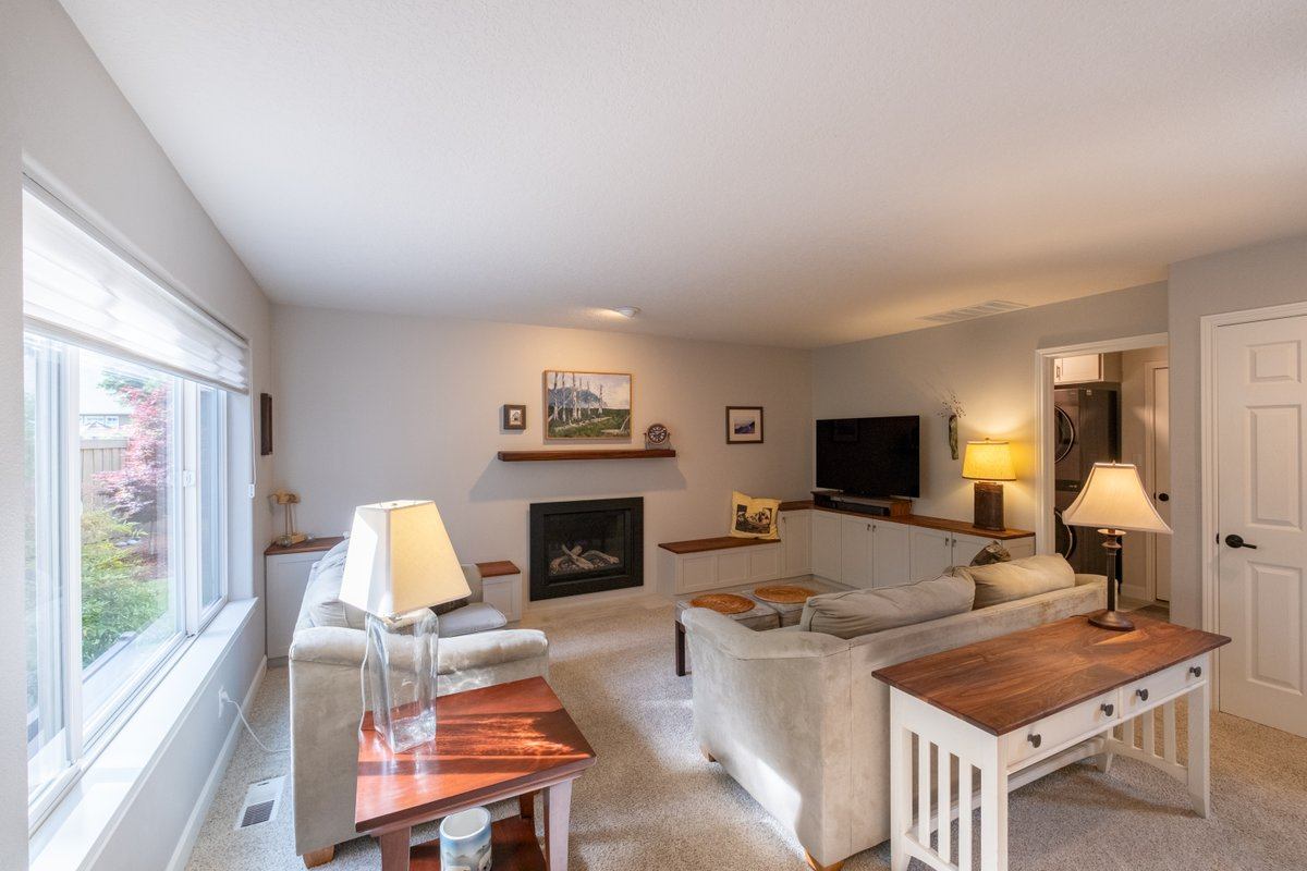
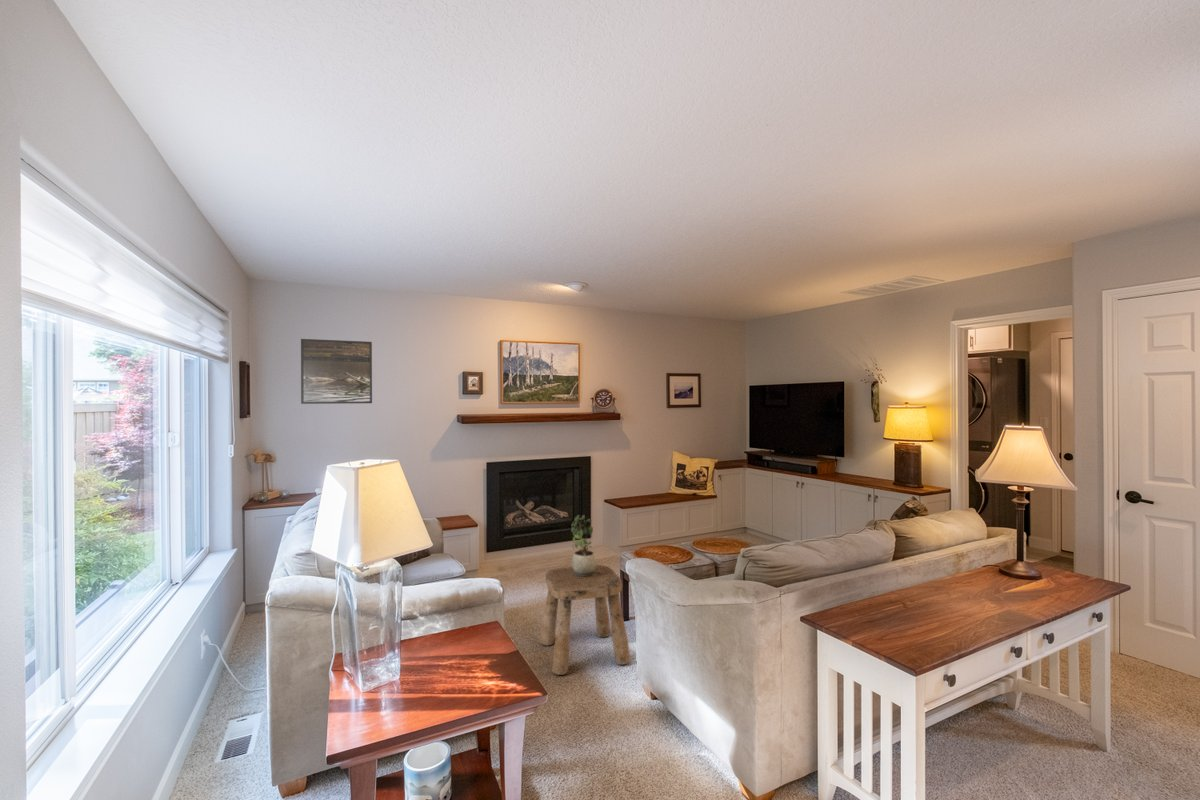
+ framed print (337, 371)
+ potted plant (582, 545)
+ stool (595, 612)
